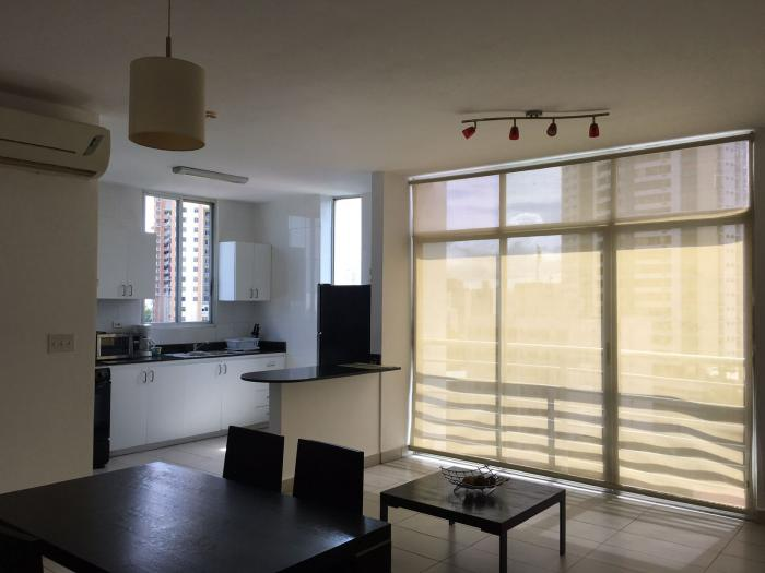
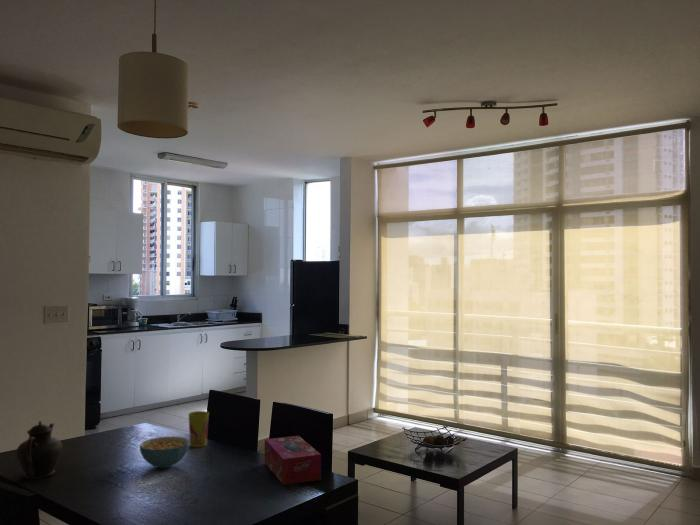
+ cereal bowl (164, 454)
+ cup (198, 429)
+ tissue box (291, 458)
+ teapot (41, 446)
